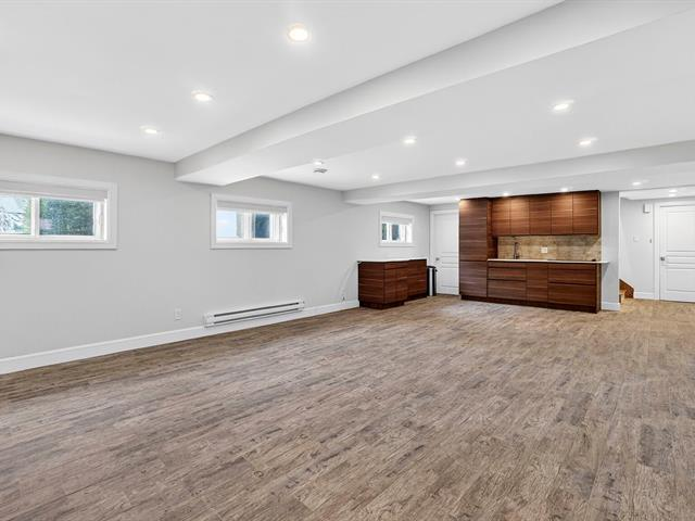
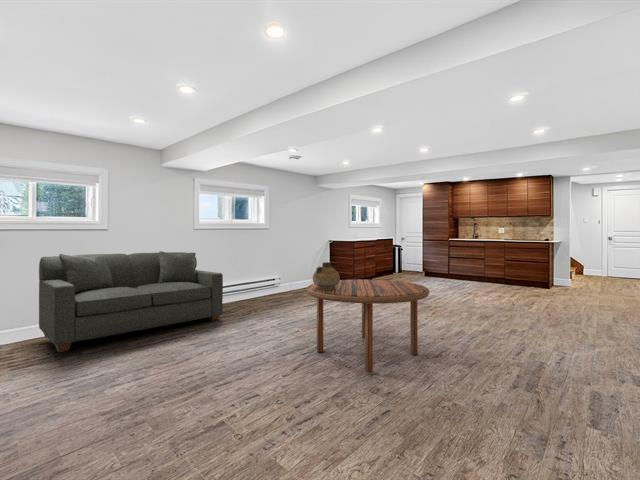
+ ceramic jug (326, 275)
+ sofa (139, 289)
+ dining table (366, 319)
